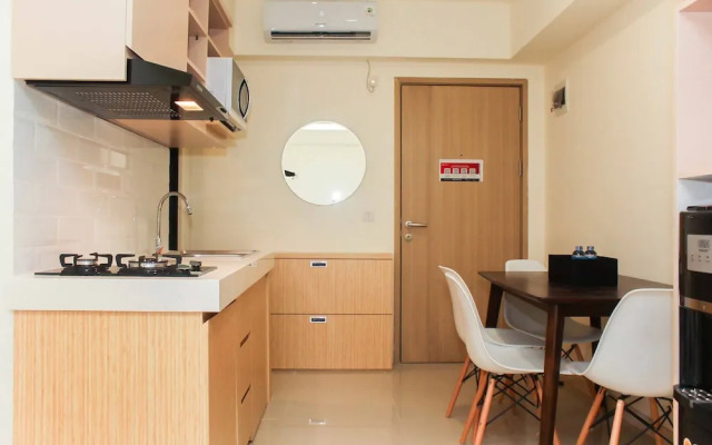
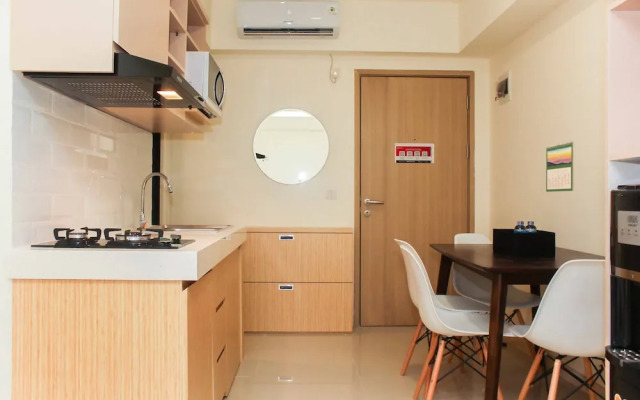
+ calendar (559, 167)
